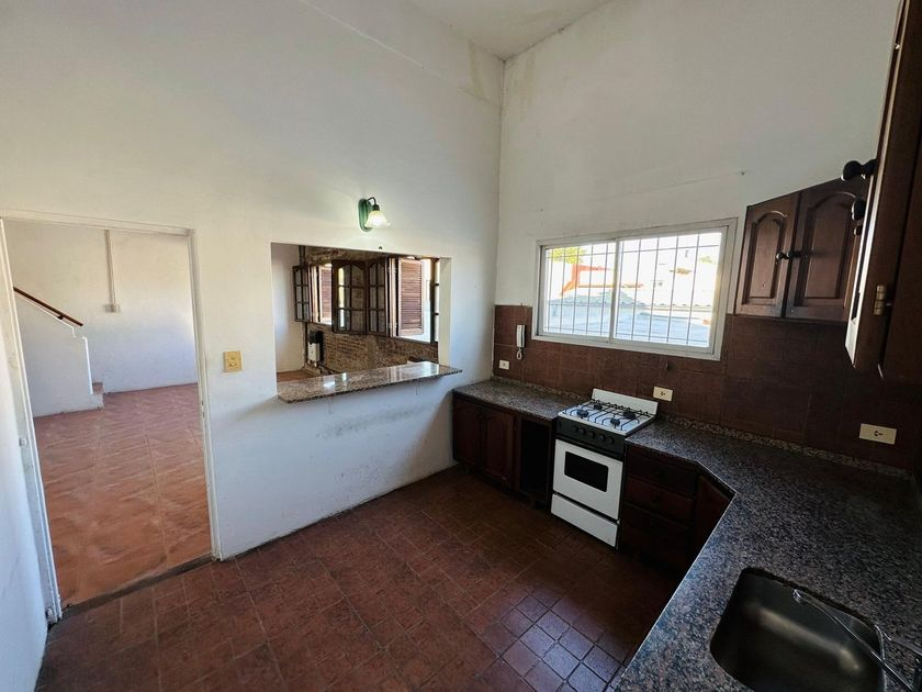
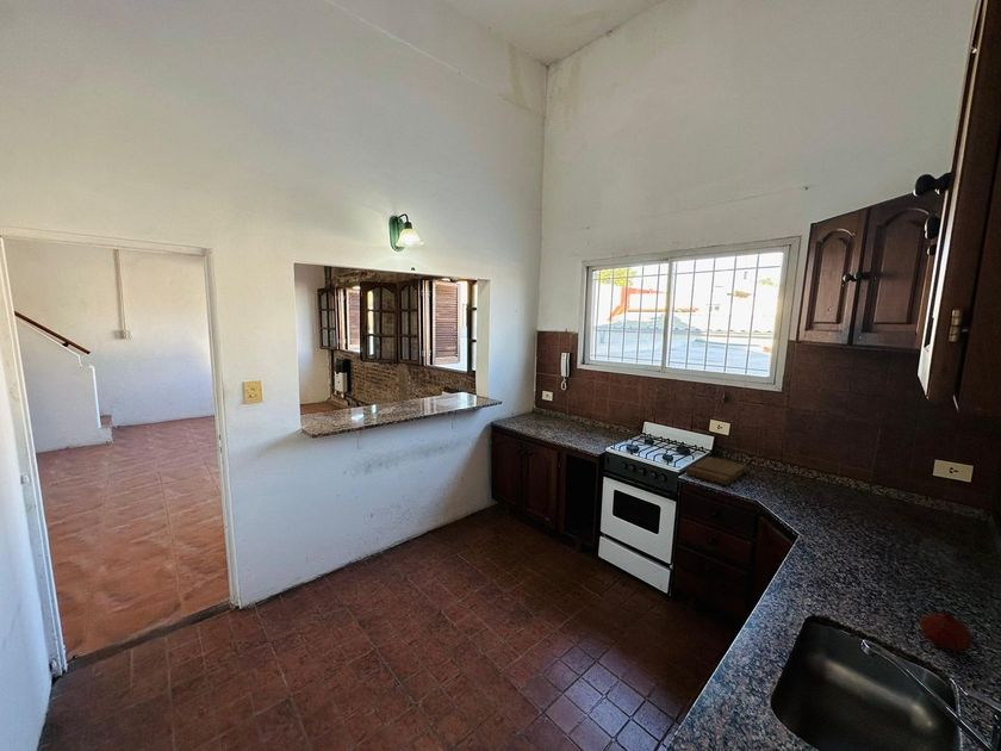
+ fruit (945, 628)
+ cutting board (716, 470)
